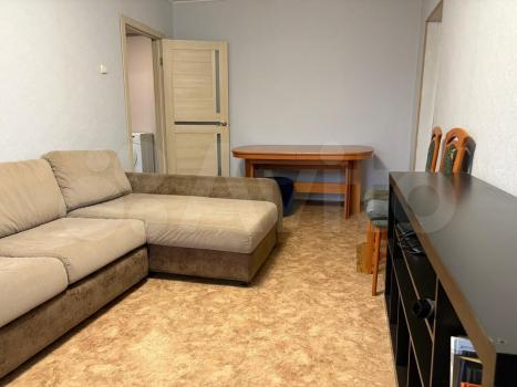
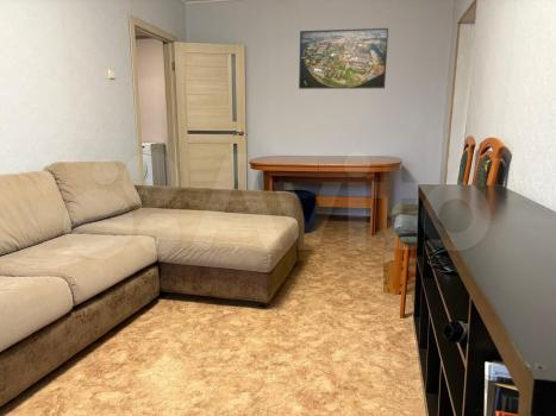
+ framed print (342, 59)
